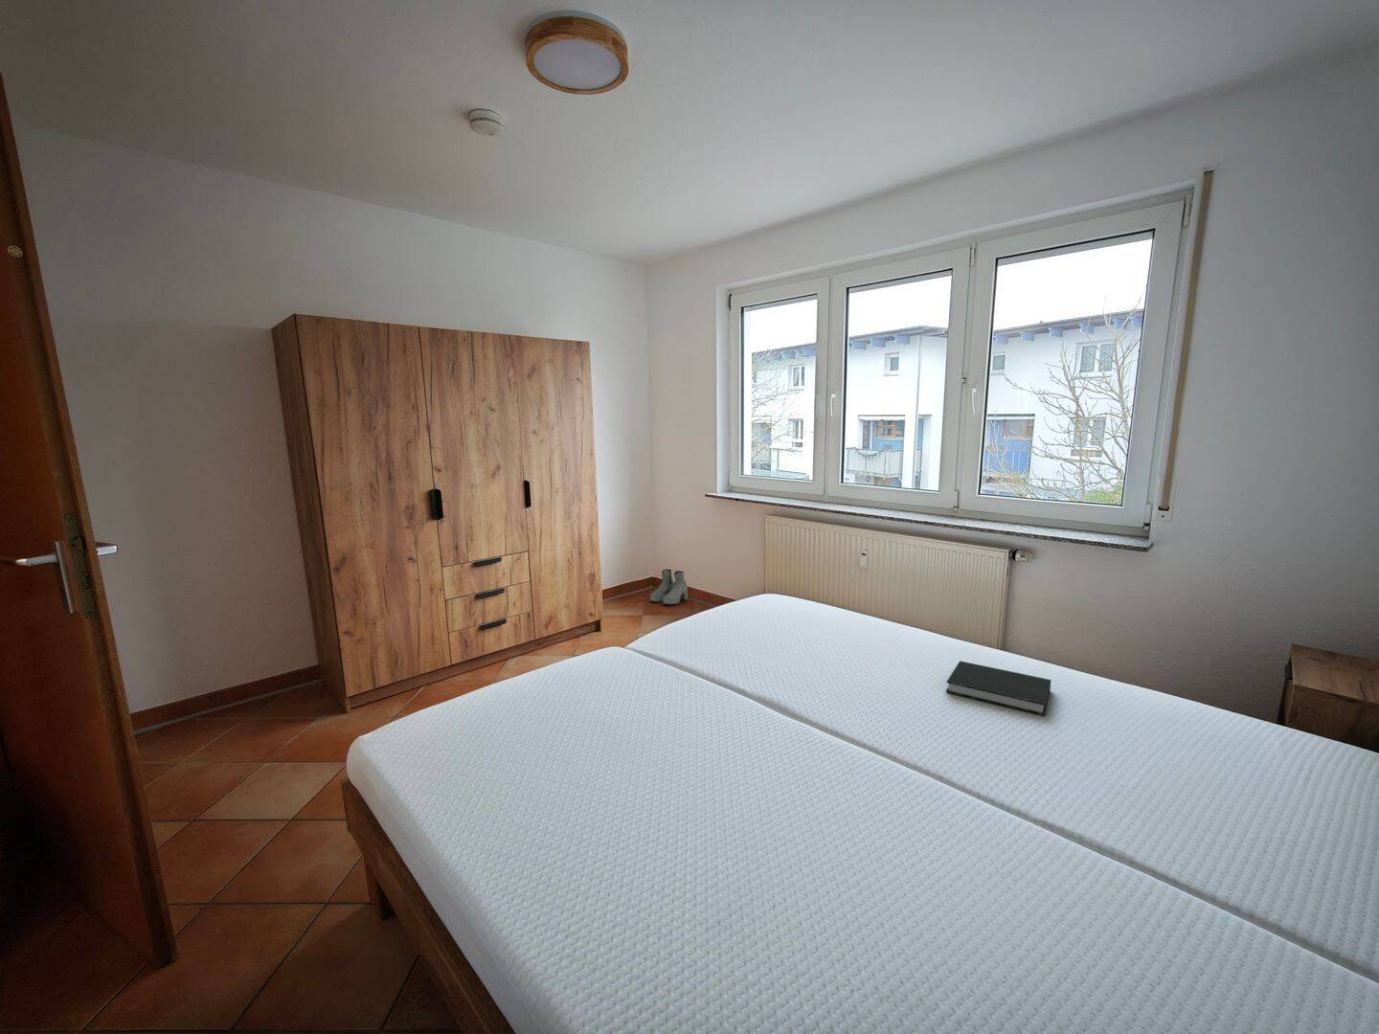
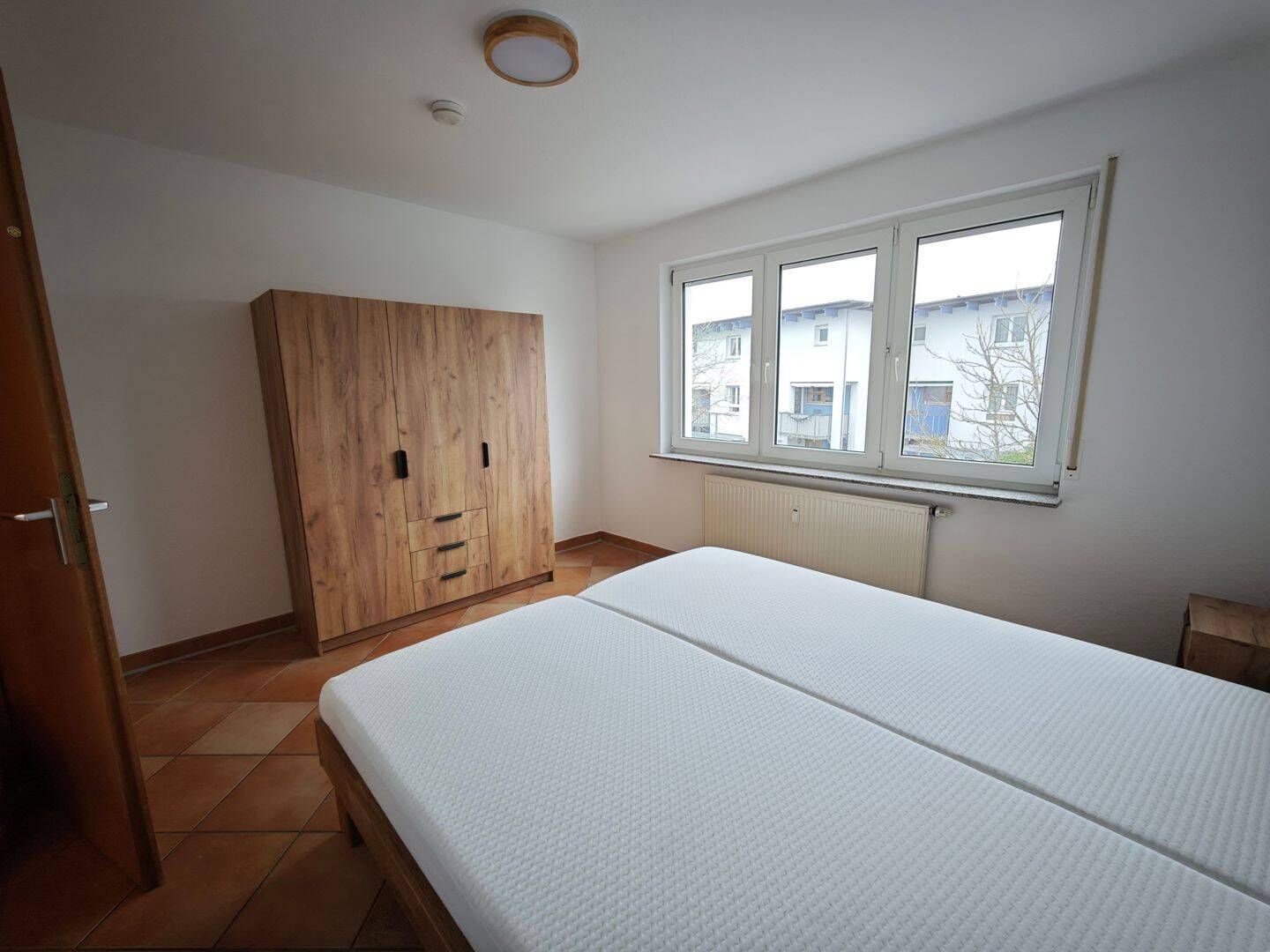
- book (998, 685)
- boots (669, 585)
